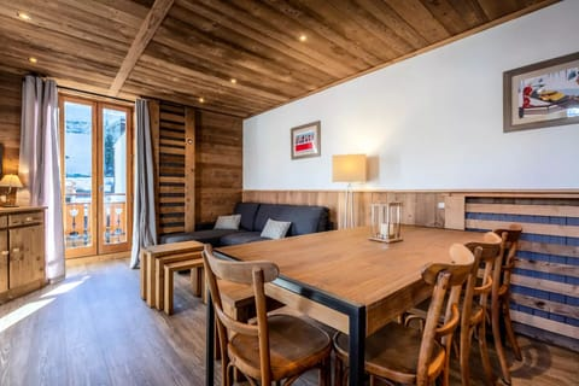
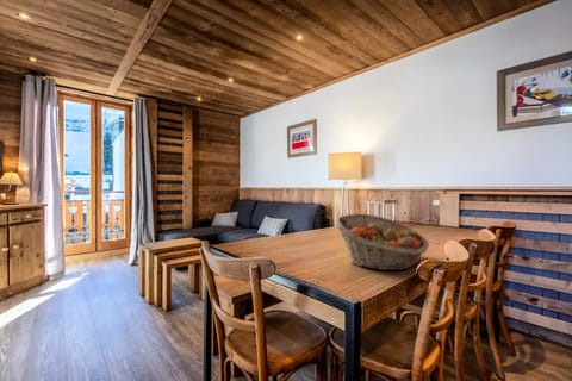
+ fruit basket (380, 238)
